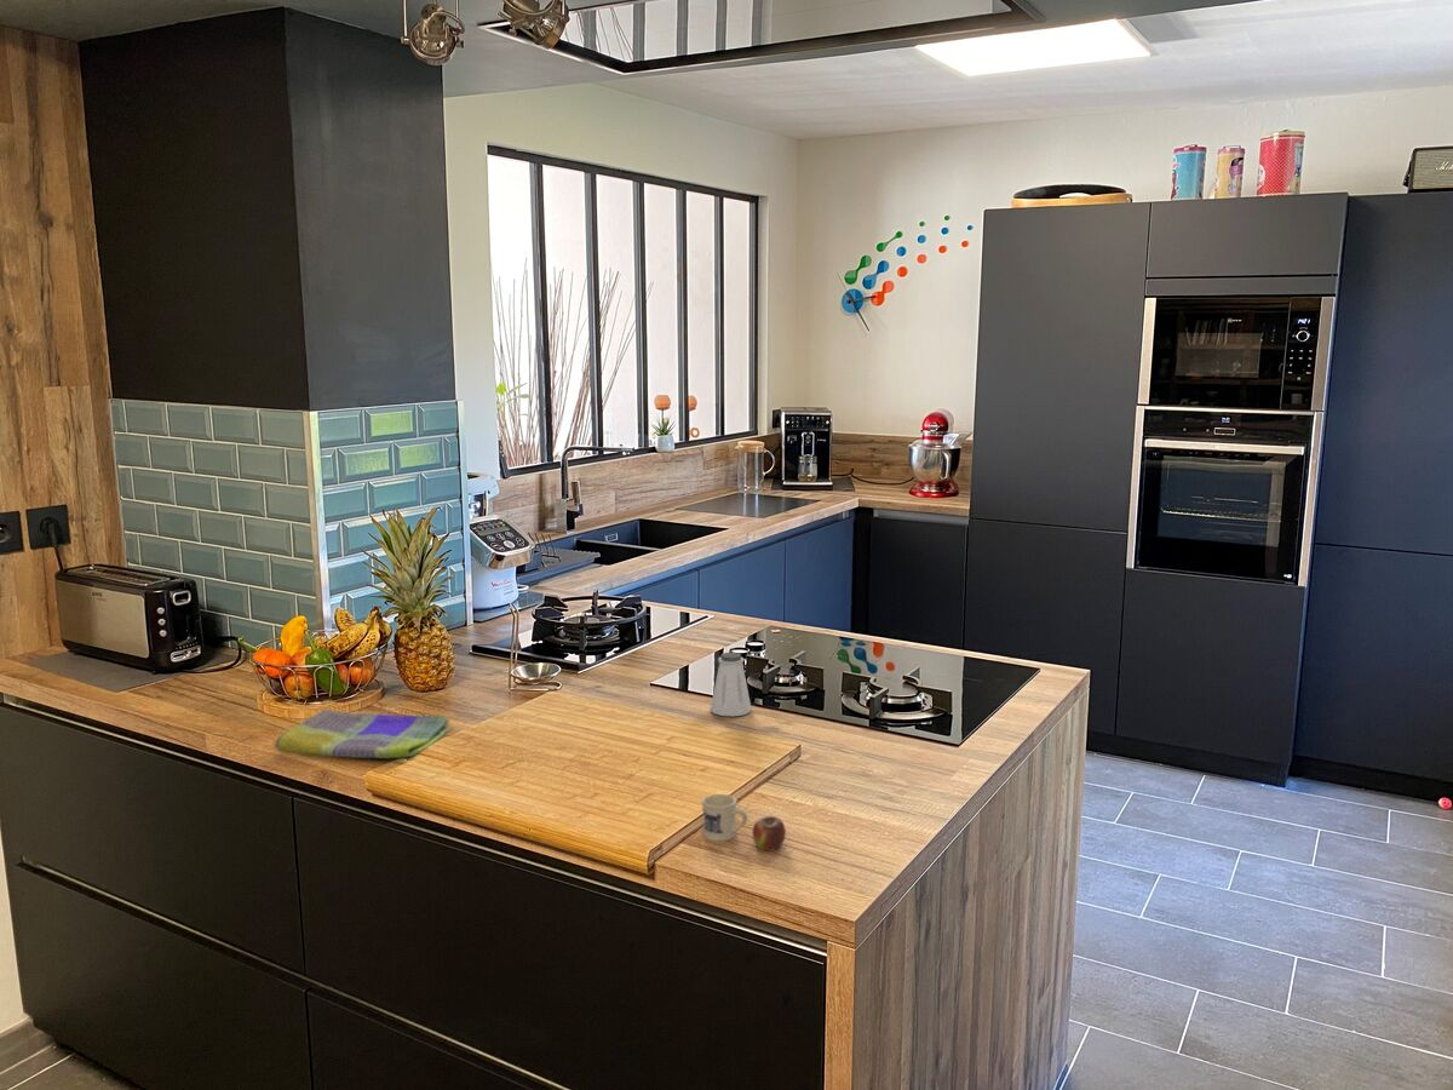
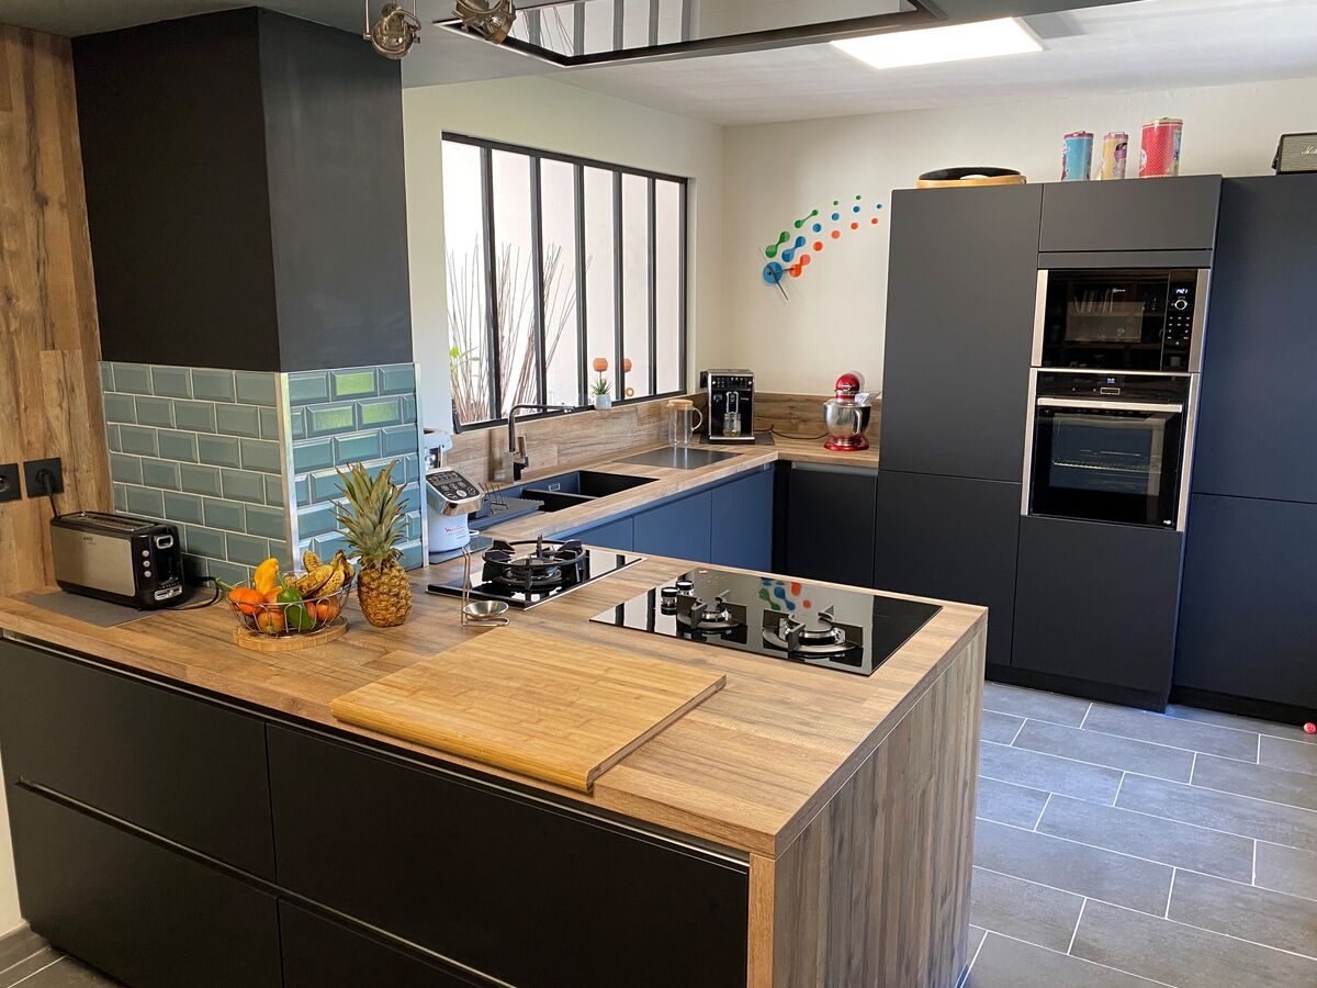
- dish towel (364, 733)
- mug (742, 824)
- saltshaker (730, 682)
